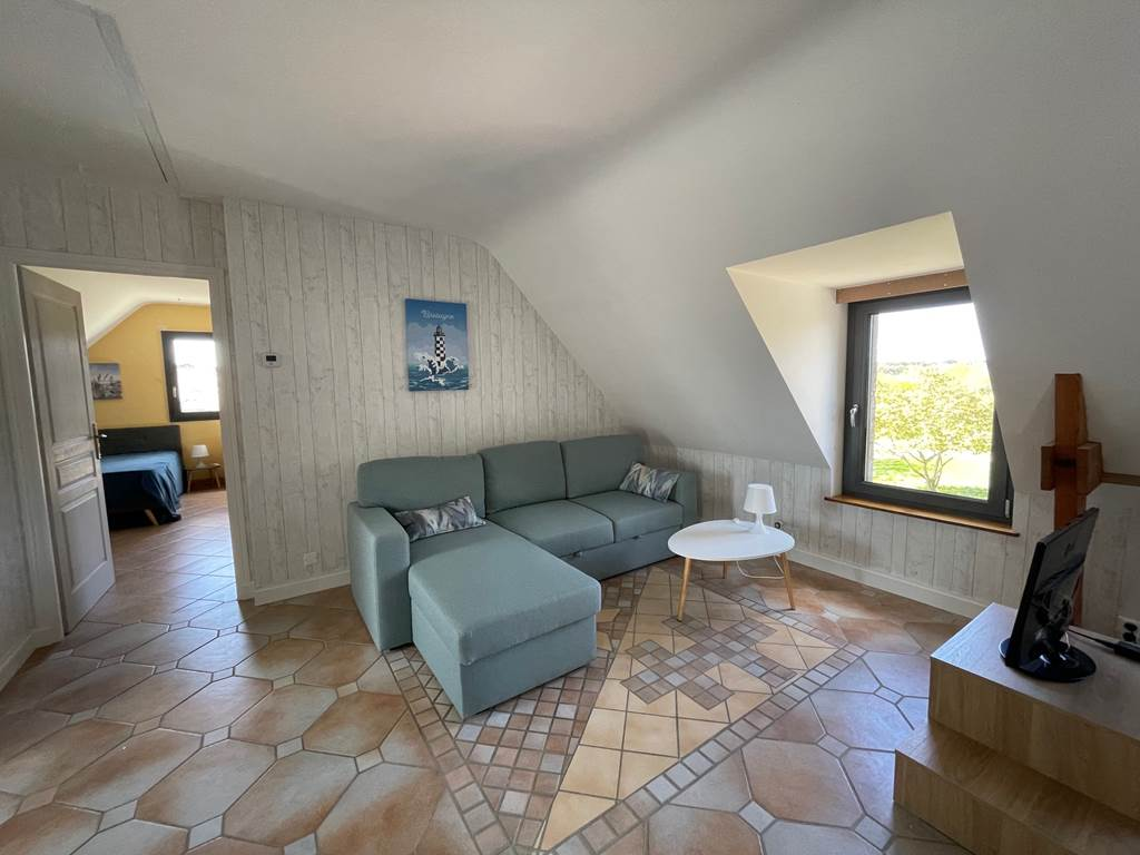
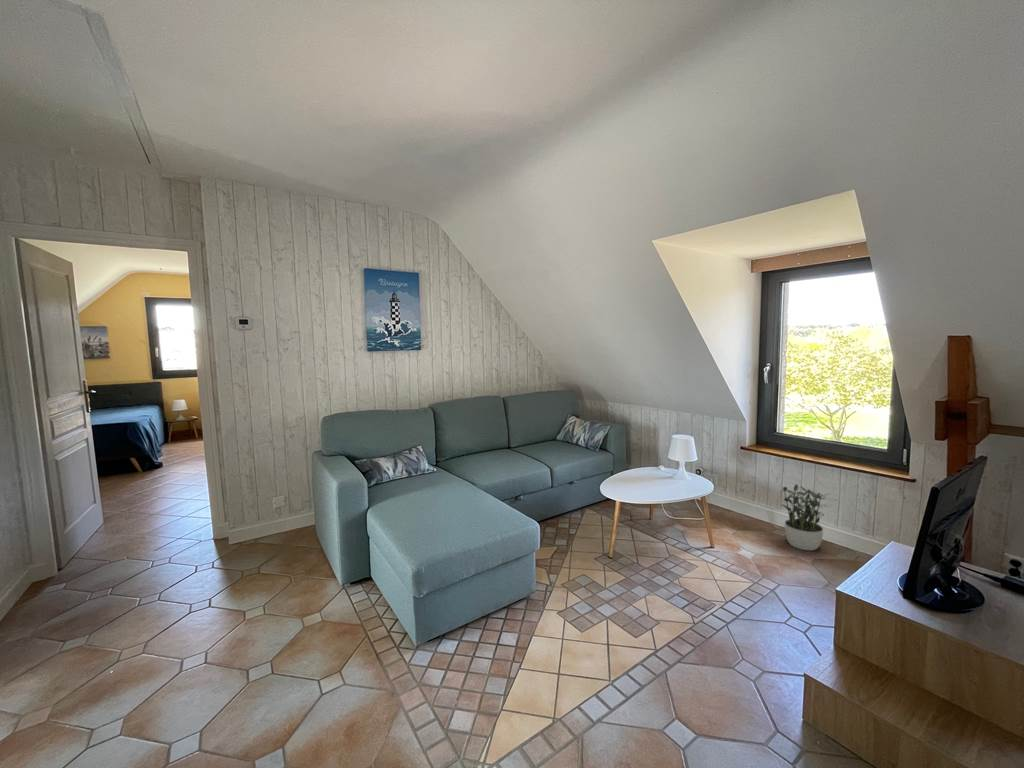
+ potted plant (801, 513)
